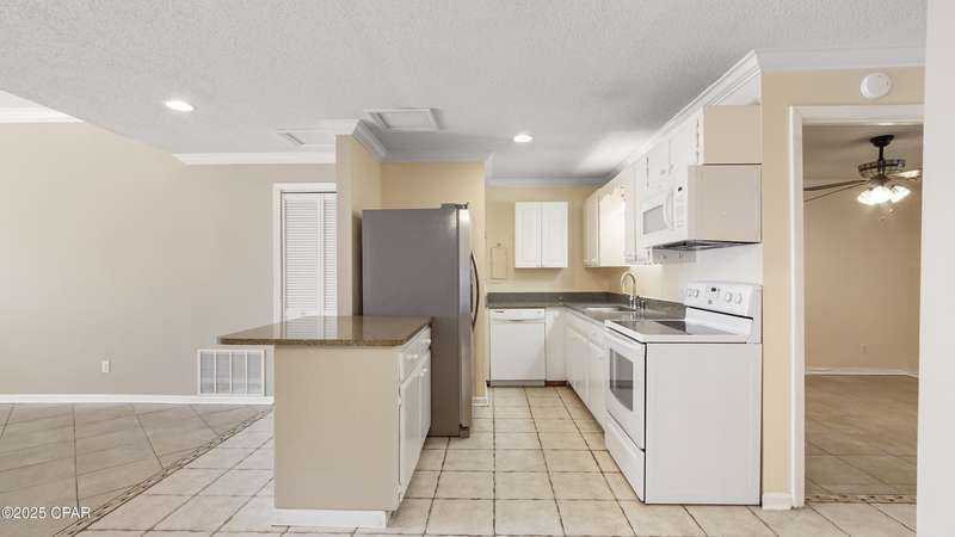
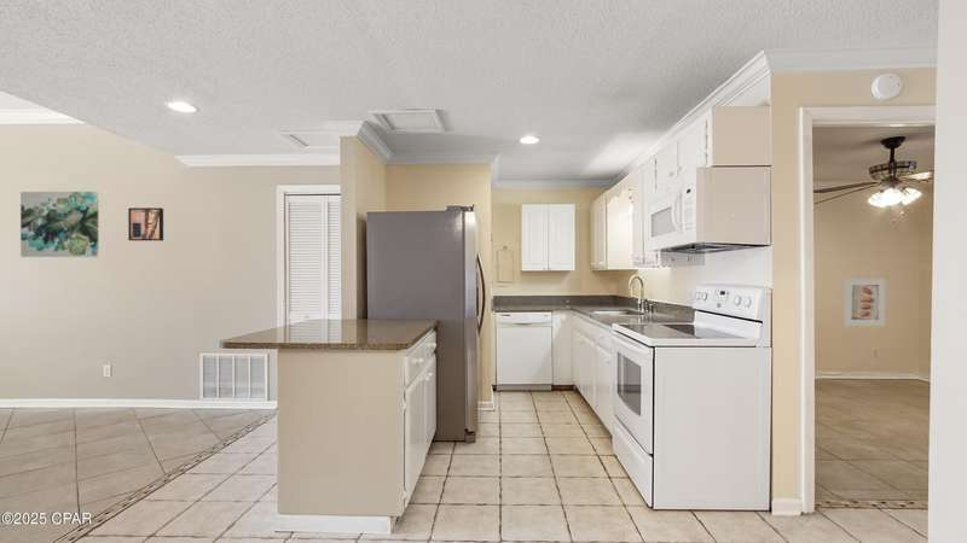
+ wall art (59, 224)
+ wall art (145, 223)
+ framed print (864, 302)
